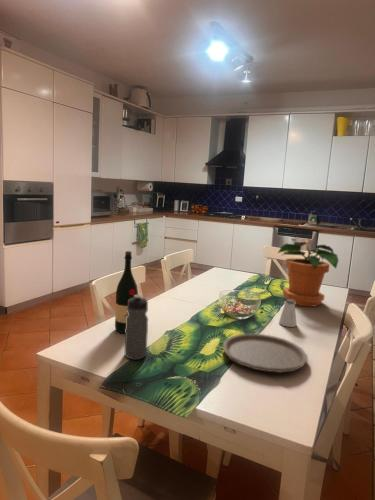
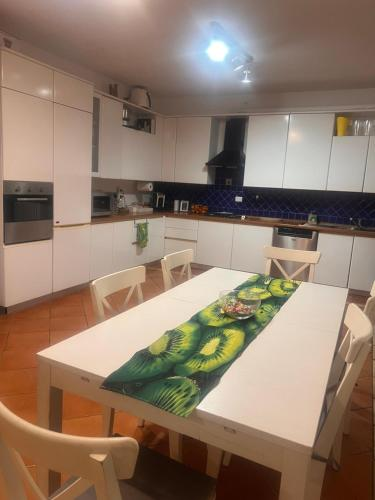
- water bottle (136, 325)
- saltshaker (288, 312)
- potted plant (307, 273)
- plate (264, 352)
- wine bottle (126, 291)
